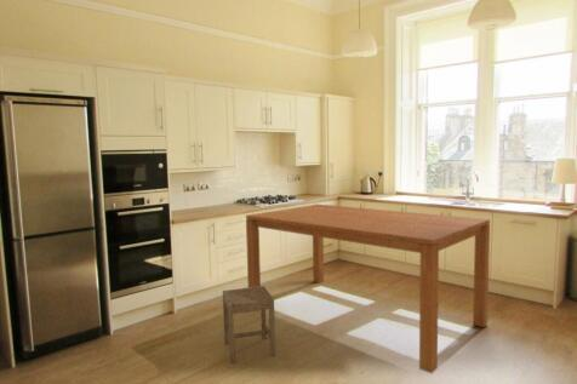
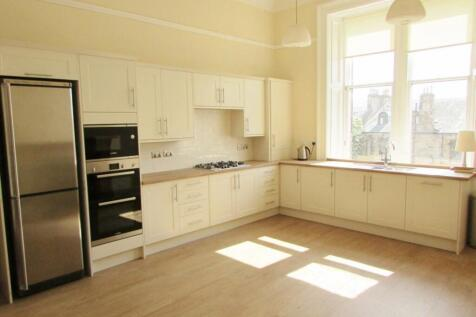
- dining table (365, 243)
- stool (247, 311)
